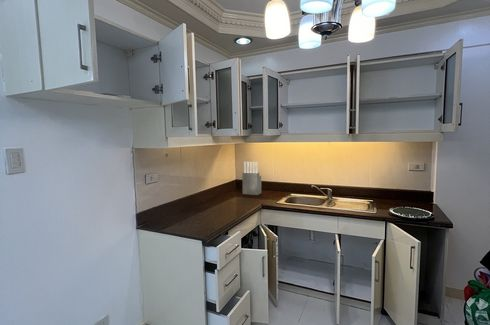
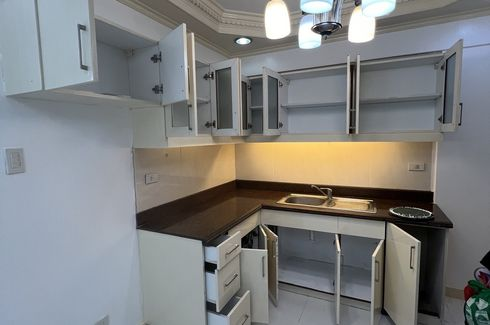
- knife block (252, 177)
